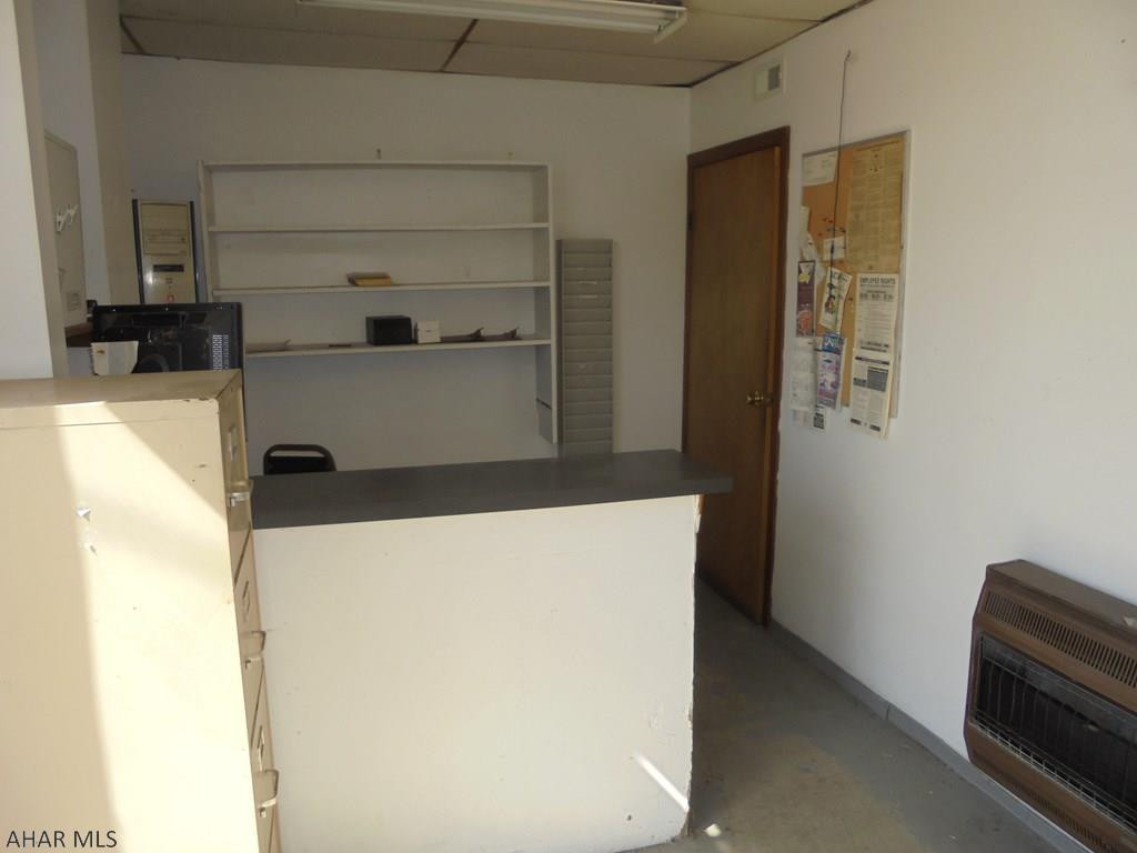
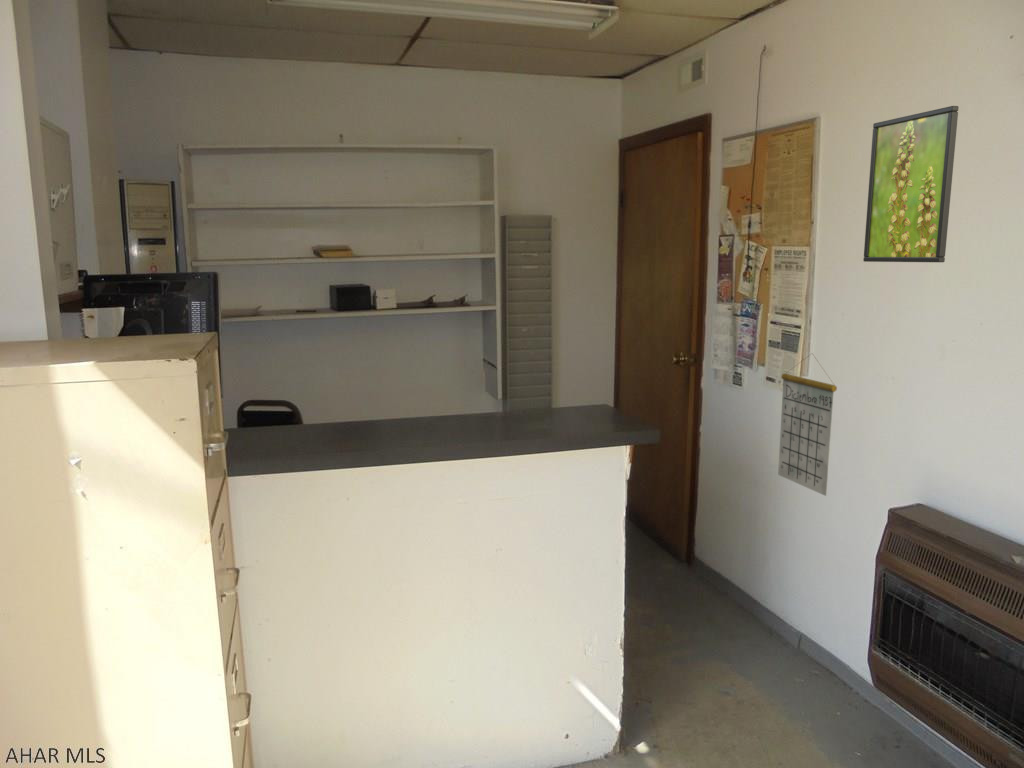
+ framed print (907, 189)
+ calendar (805, 420)
